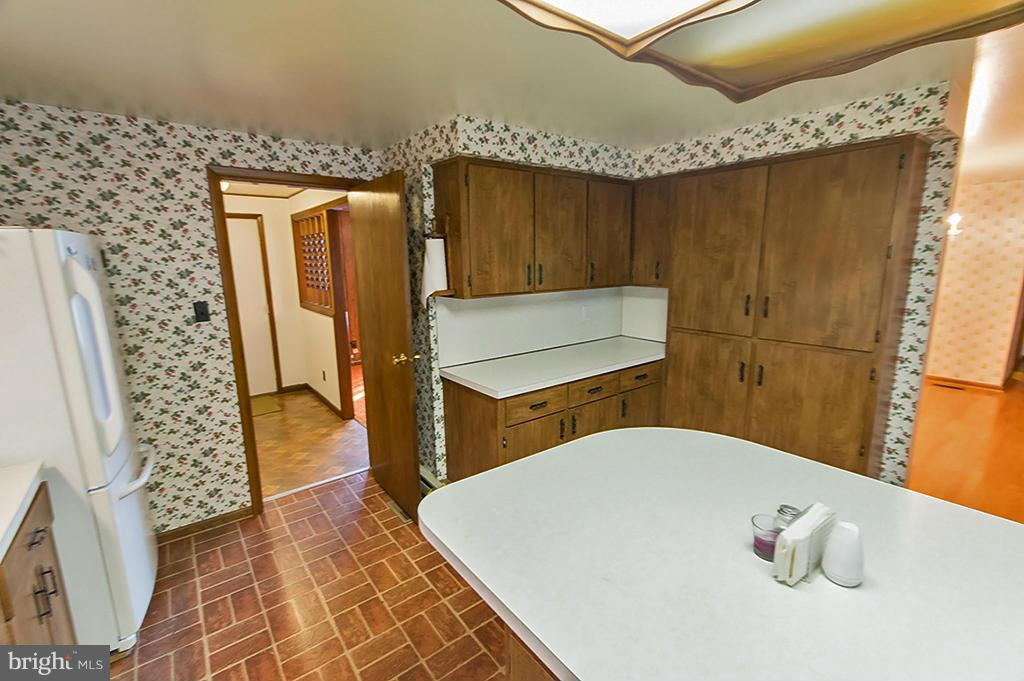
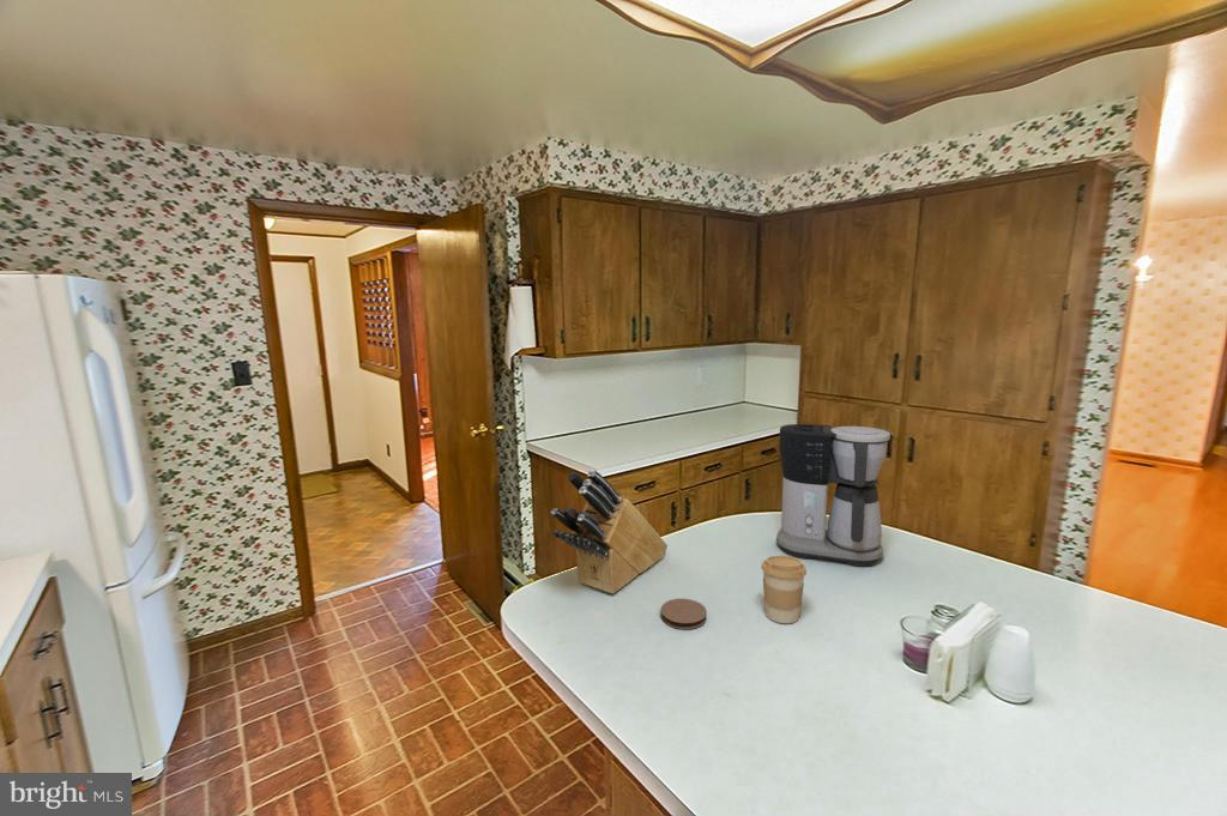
+ knife block (612, 518)
+ coaster (683, 612)
+ coffee cup (782, 587)
+ coffee maker (827, 492)
